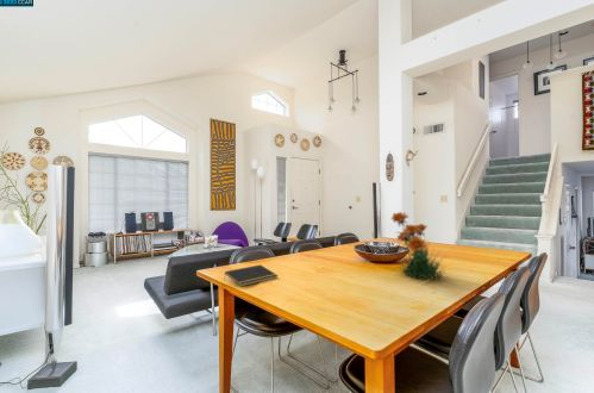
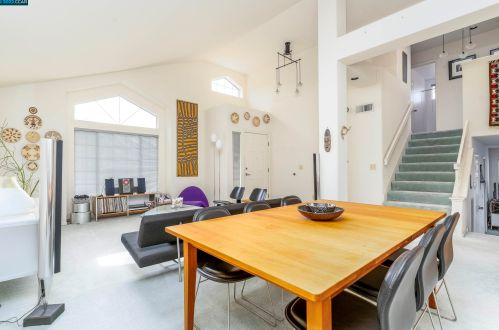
- notepad (251, 274)
- flower plant (420, 244)
